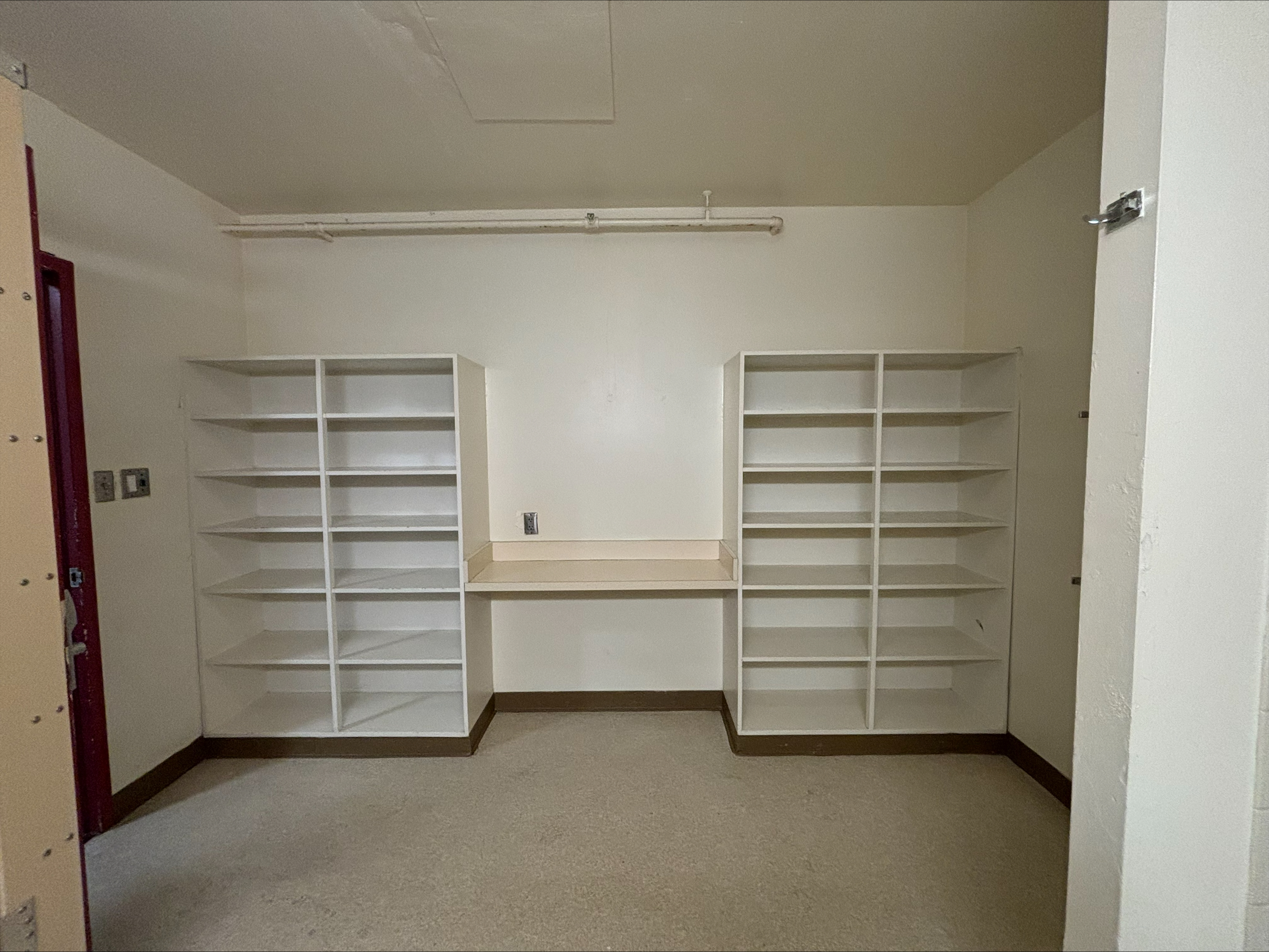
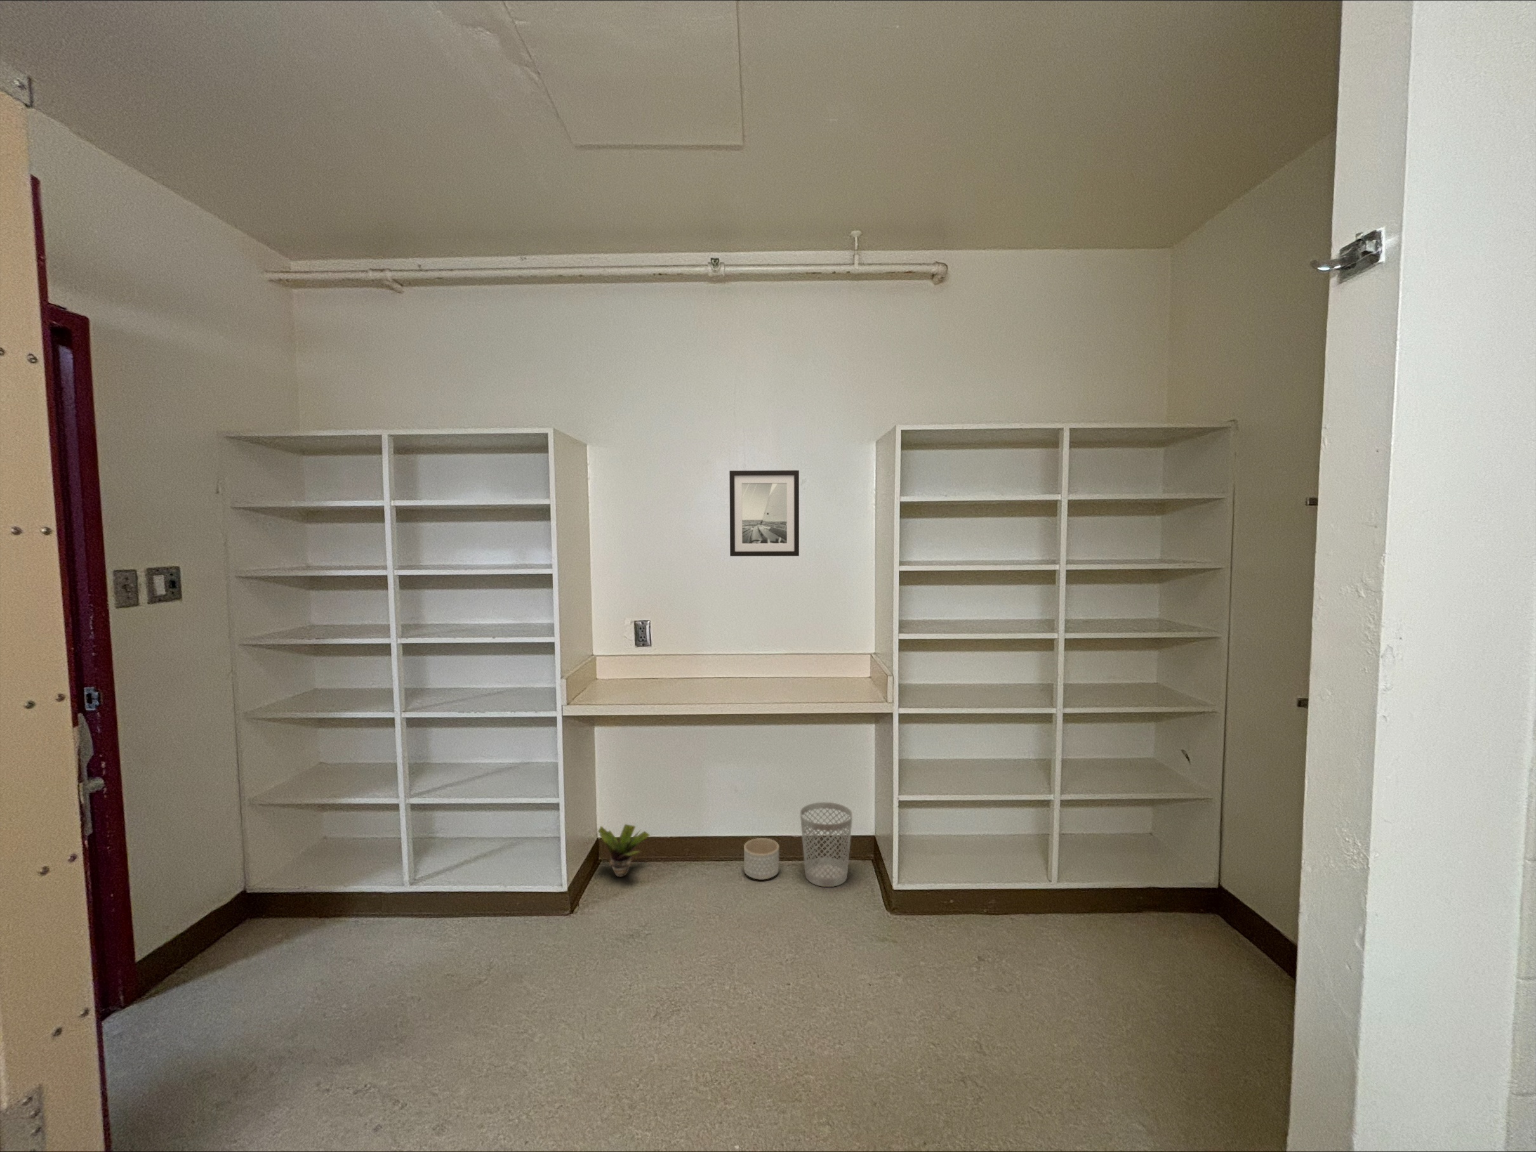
+ wall art (764, 513)
+ planter (761, 859)
+ wastebasket (825, 845)
+ potted plant (621, 852)
